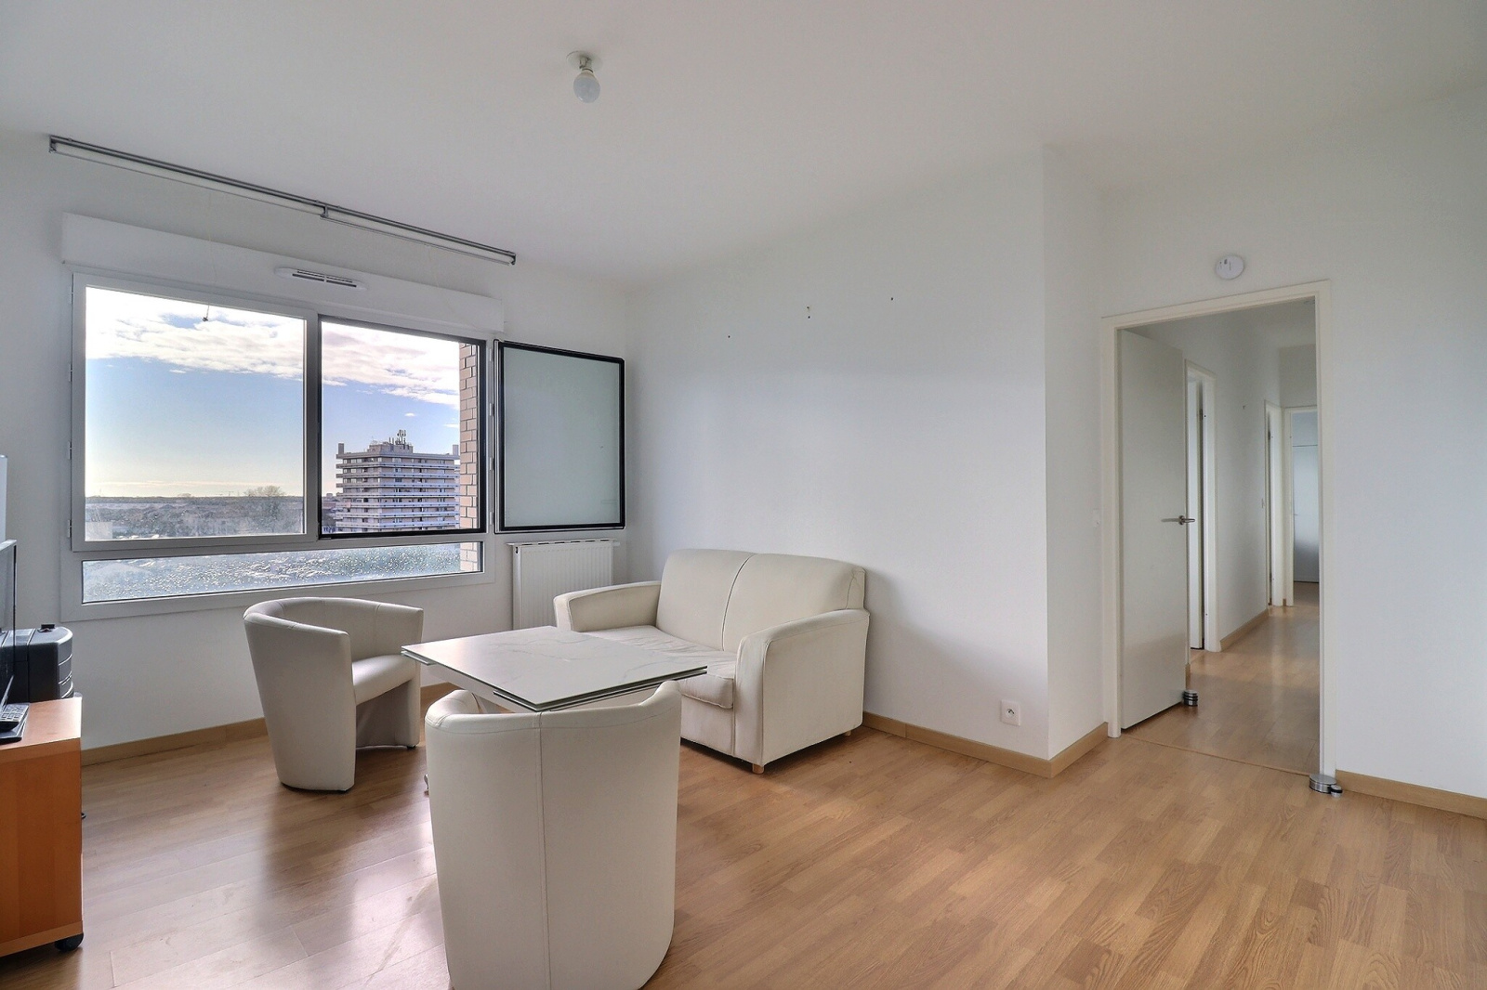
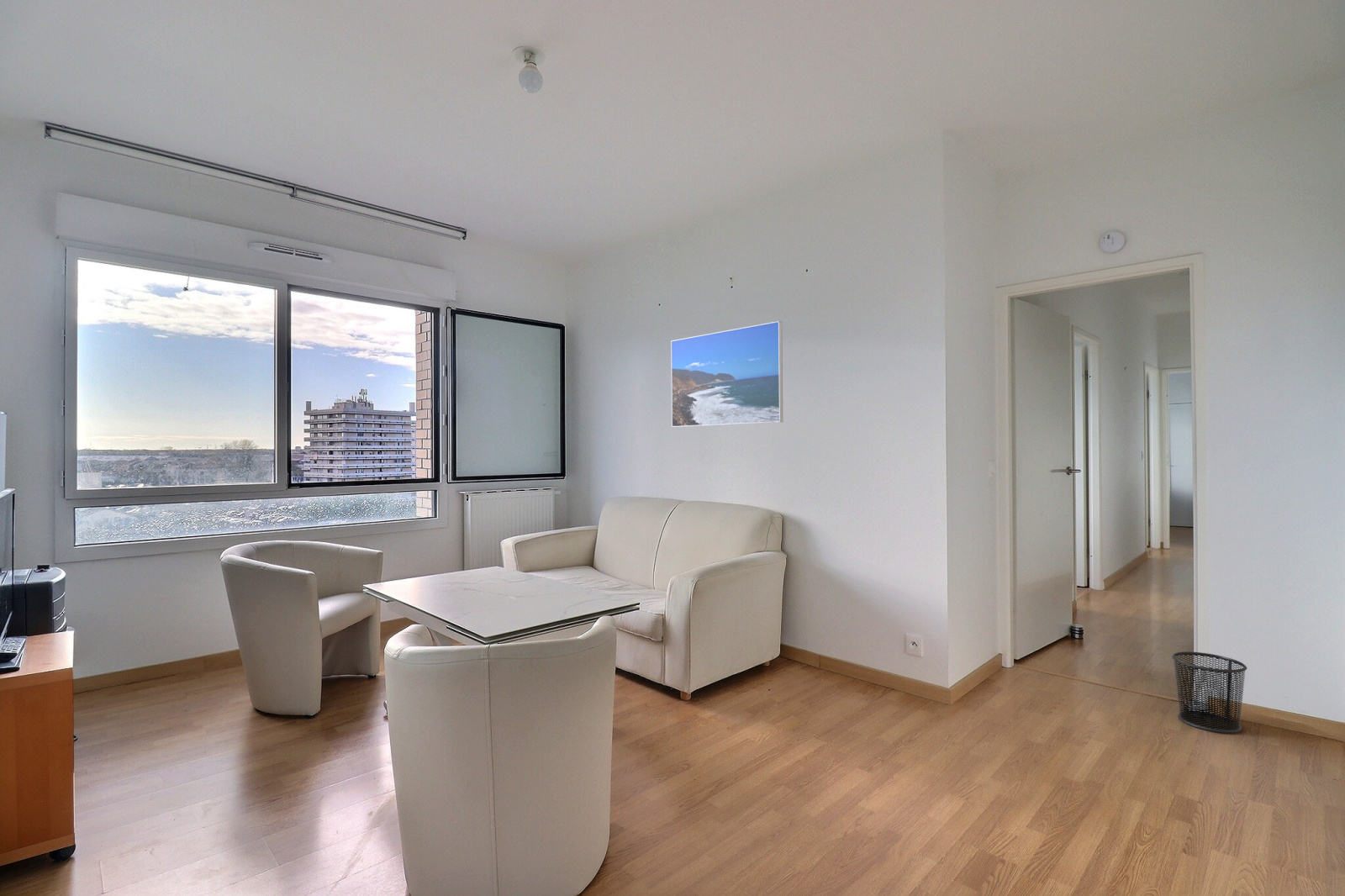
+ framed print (722, 378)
+ waste bin (1208, 691)
